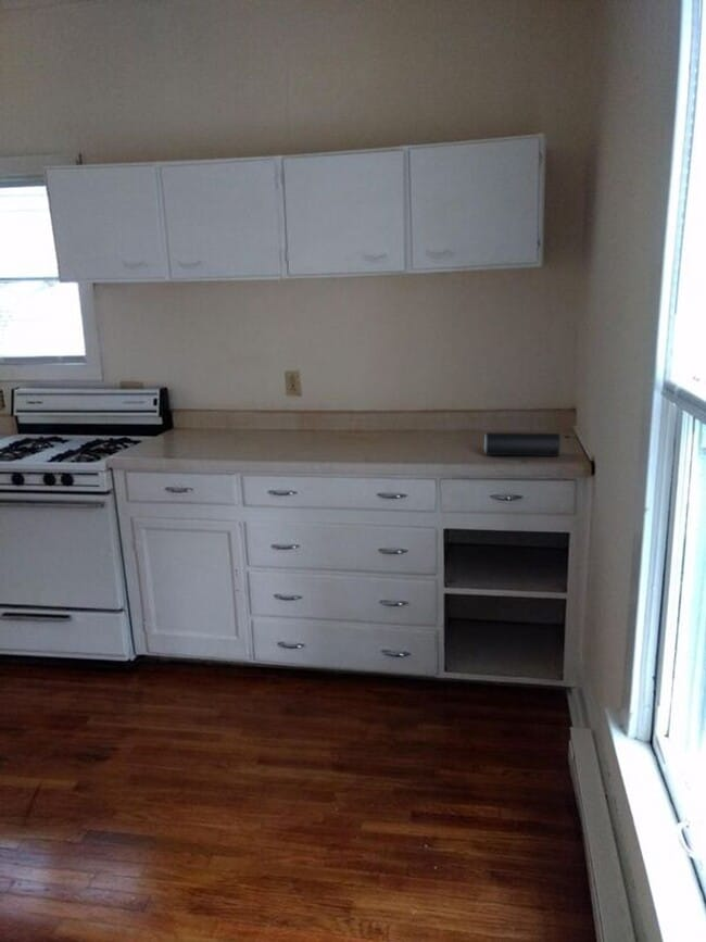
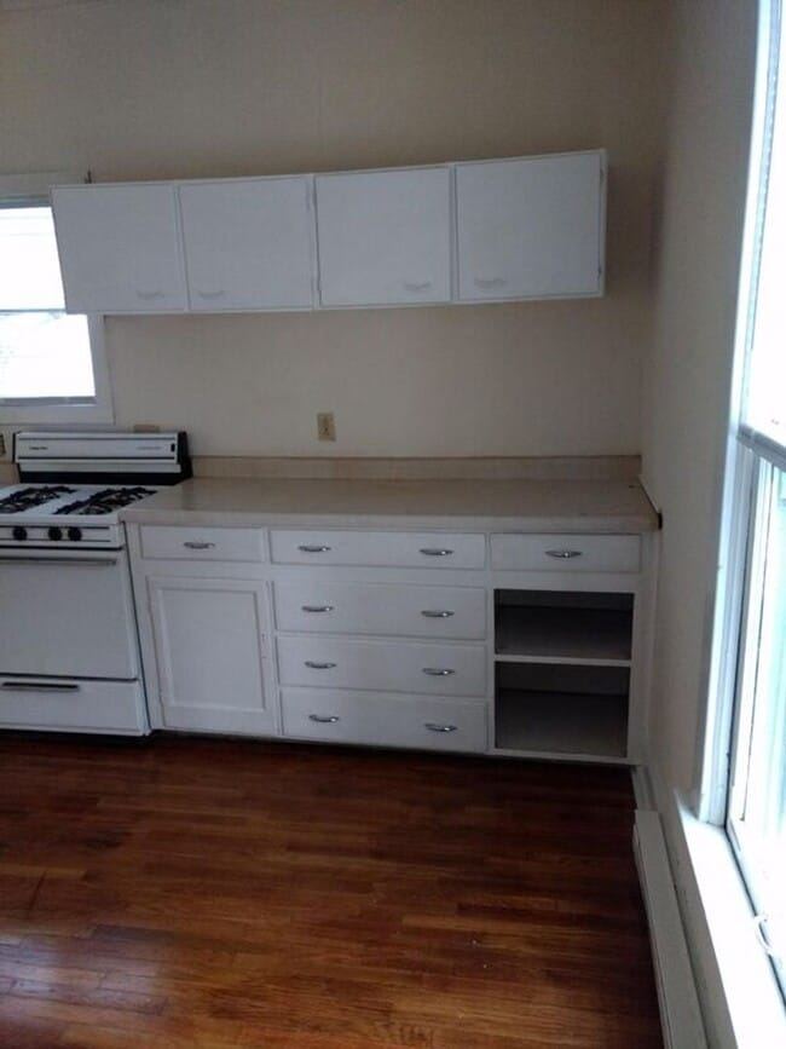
- speaker (520, 443)
